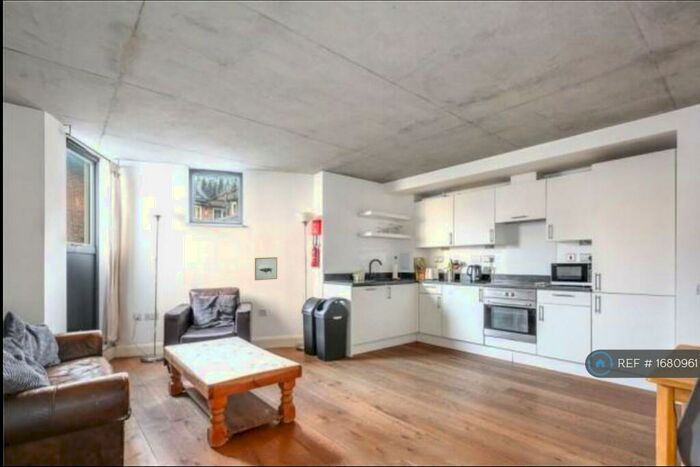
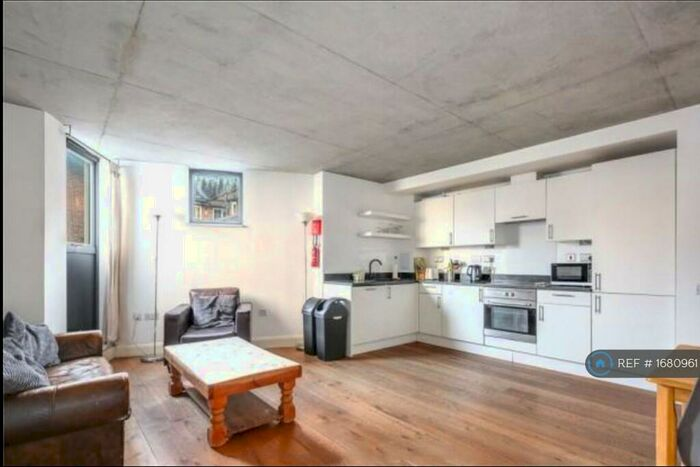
- wall art (266, 268)
